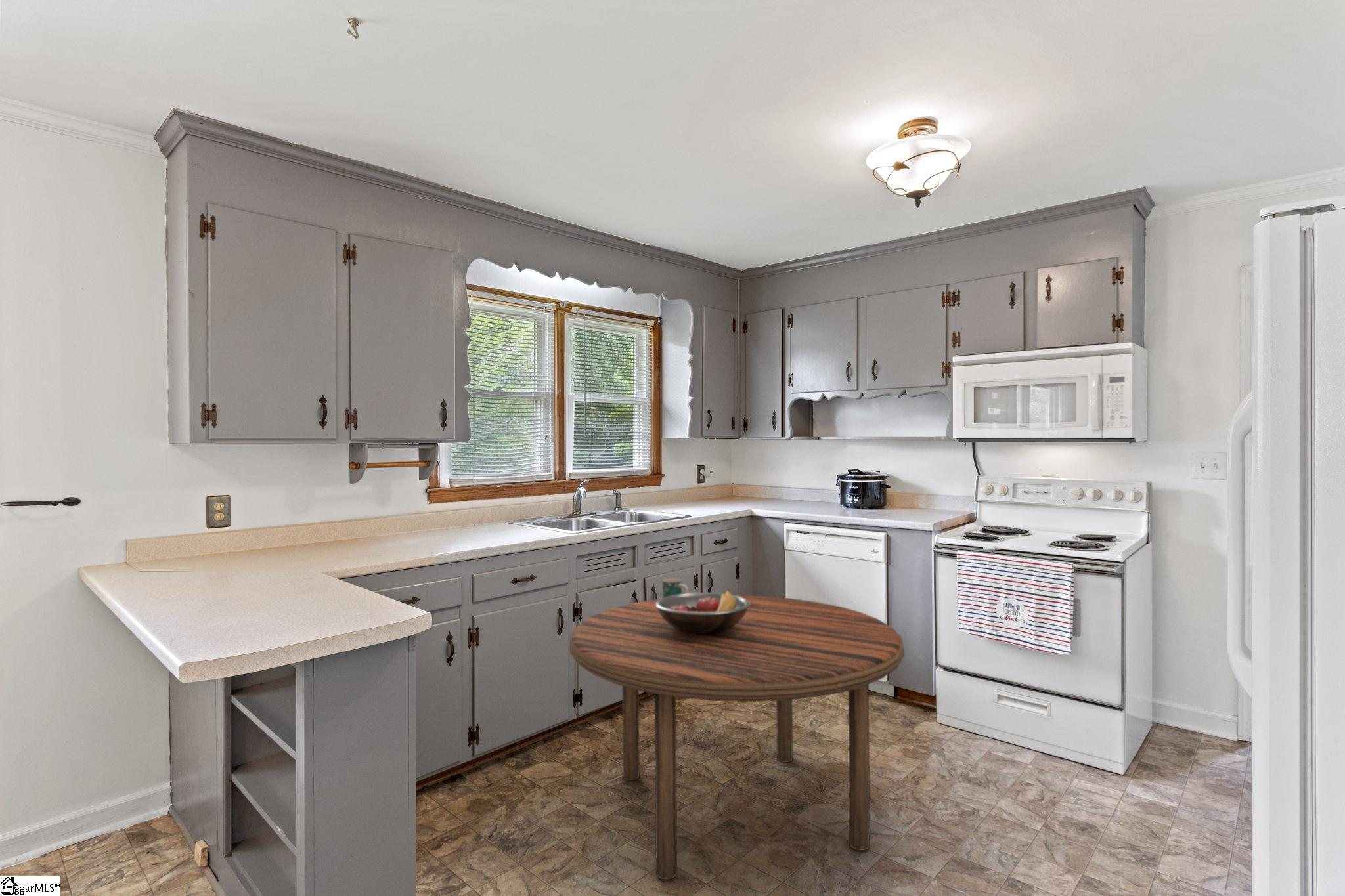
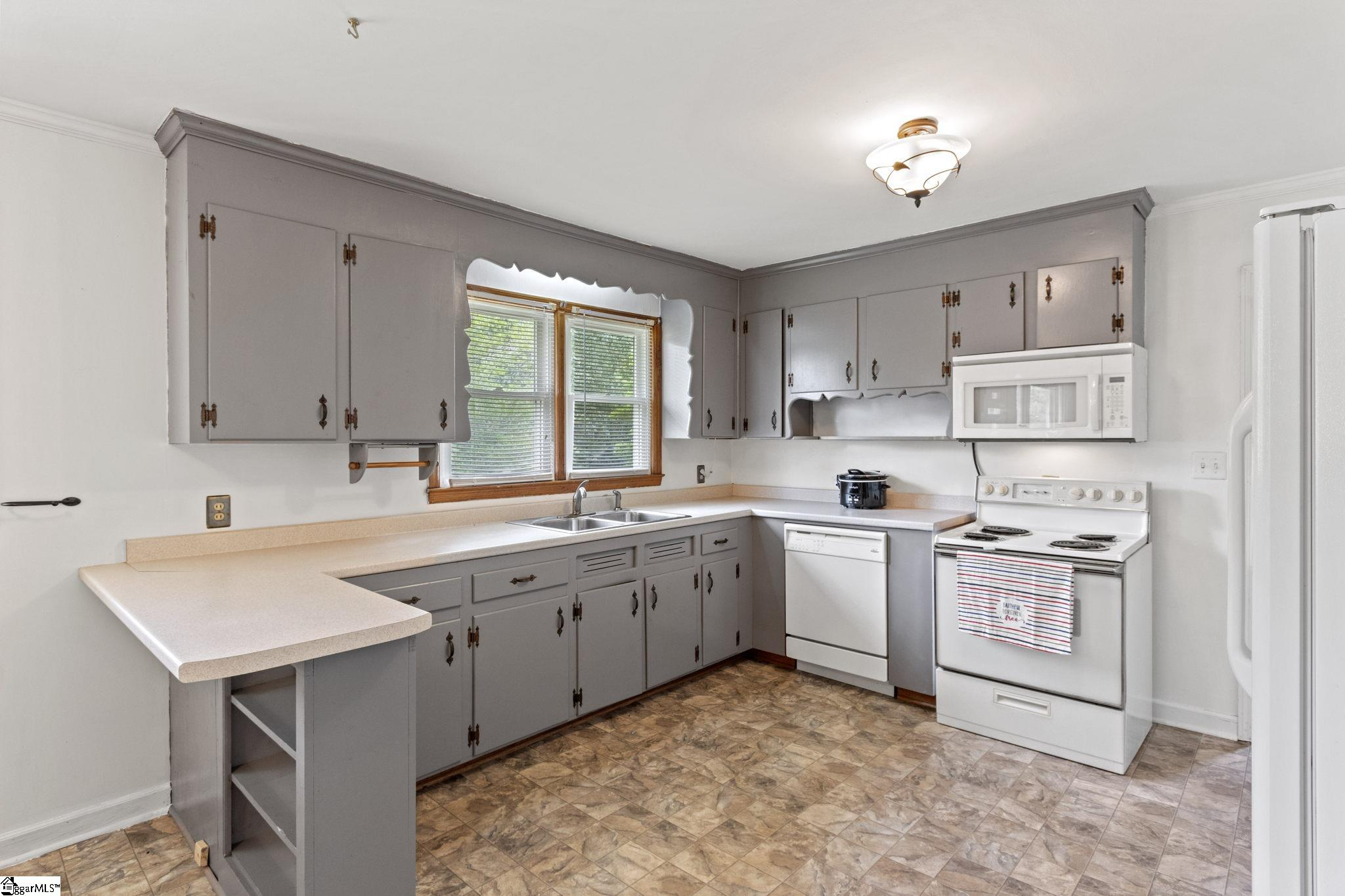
- mug (676, 591)
- dining table (736, 701)
- fruit bowl (703, 611)
